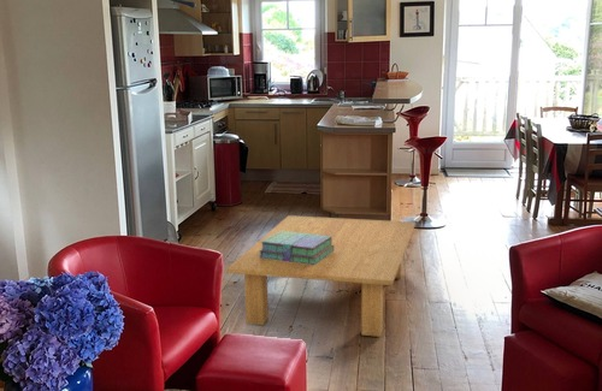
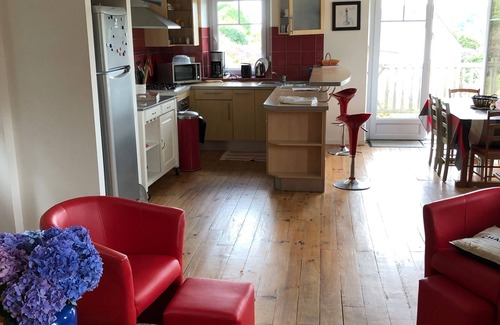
- stack of books (296, 245)
- coffee table (331, 269)
